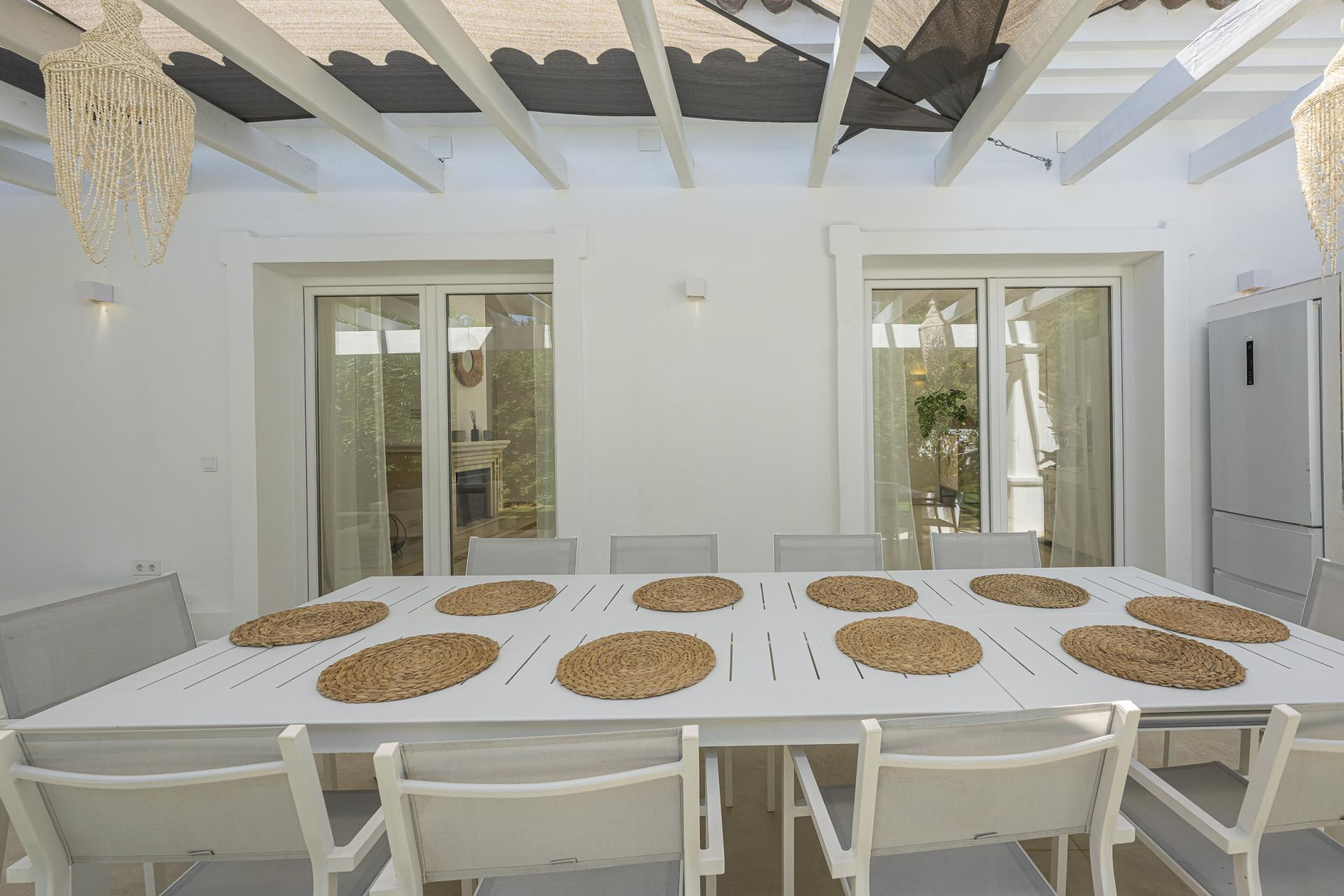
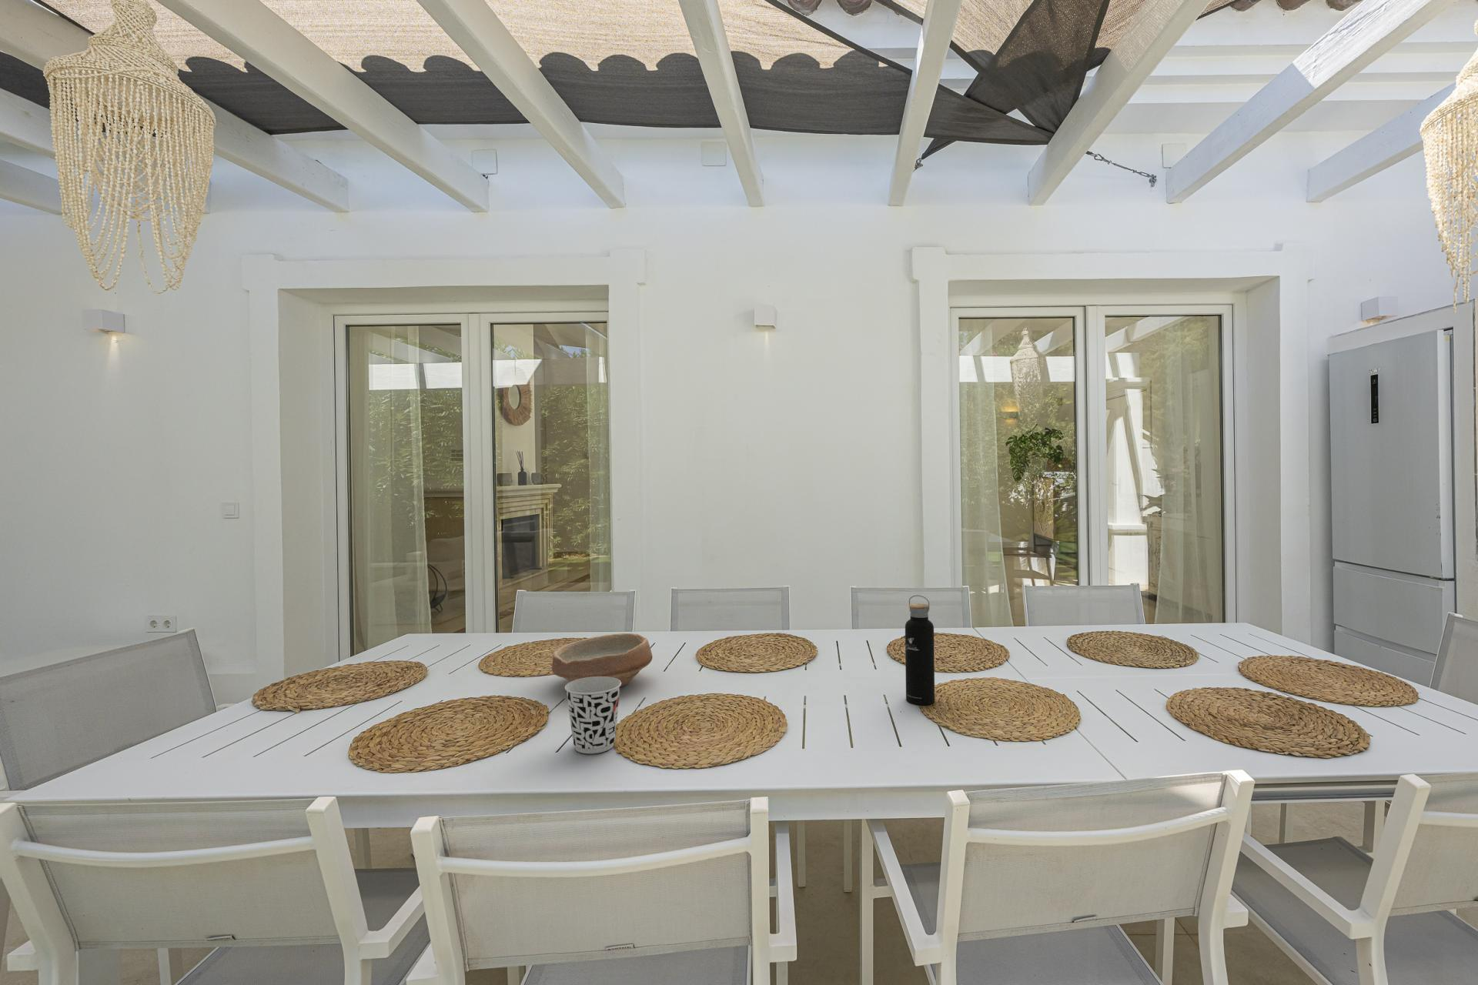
+ bowl (603, 662)
+ cup (594, 715)
+ water bottle (919, 648)
